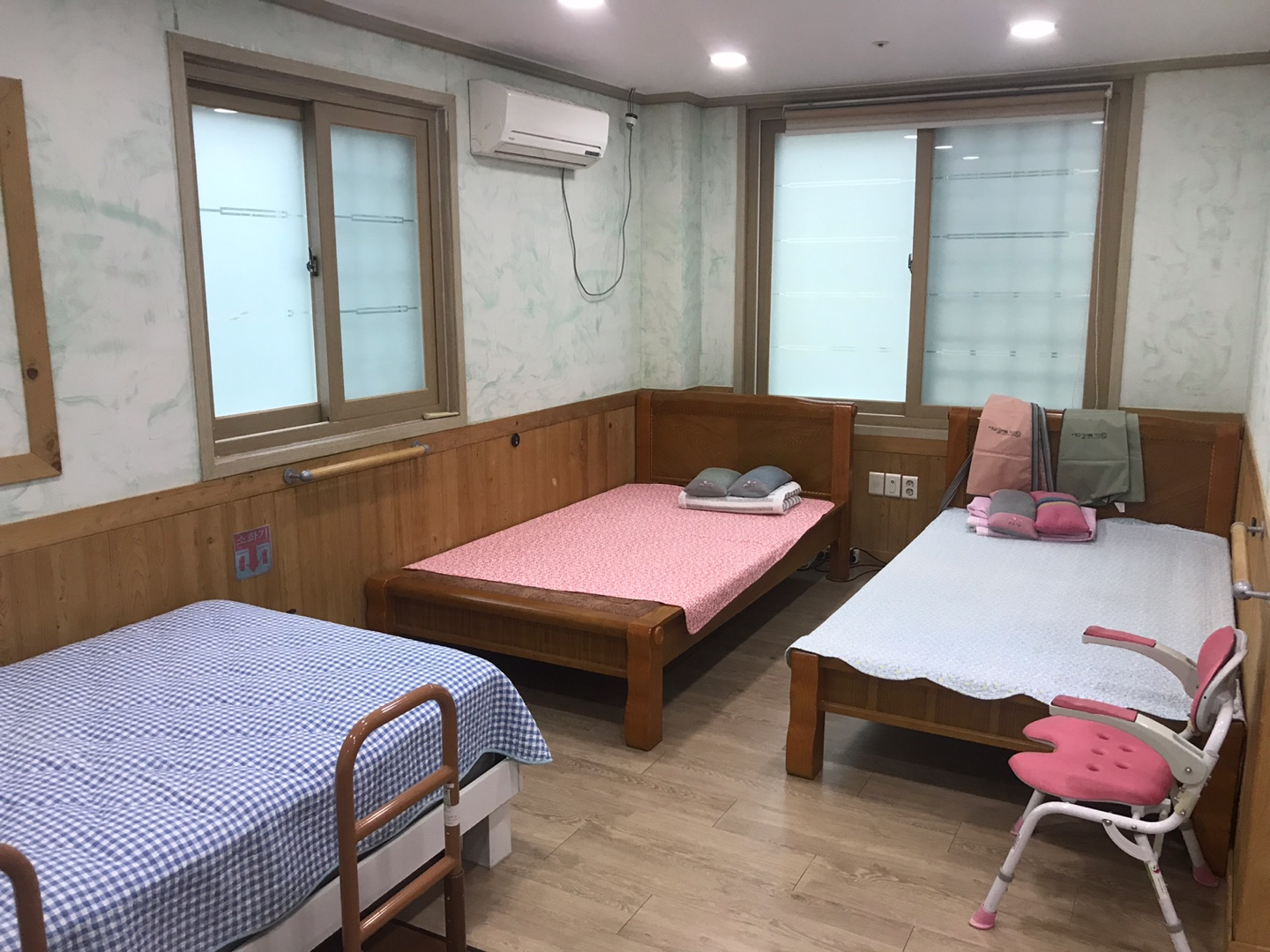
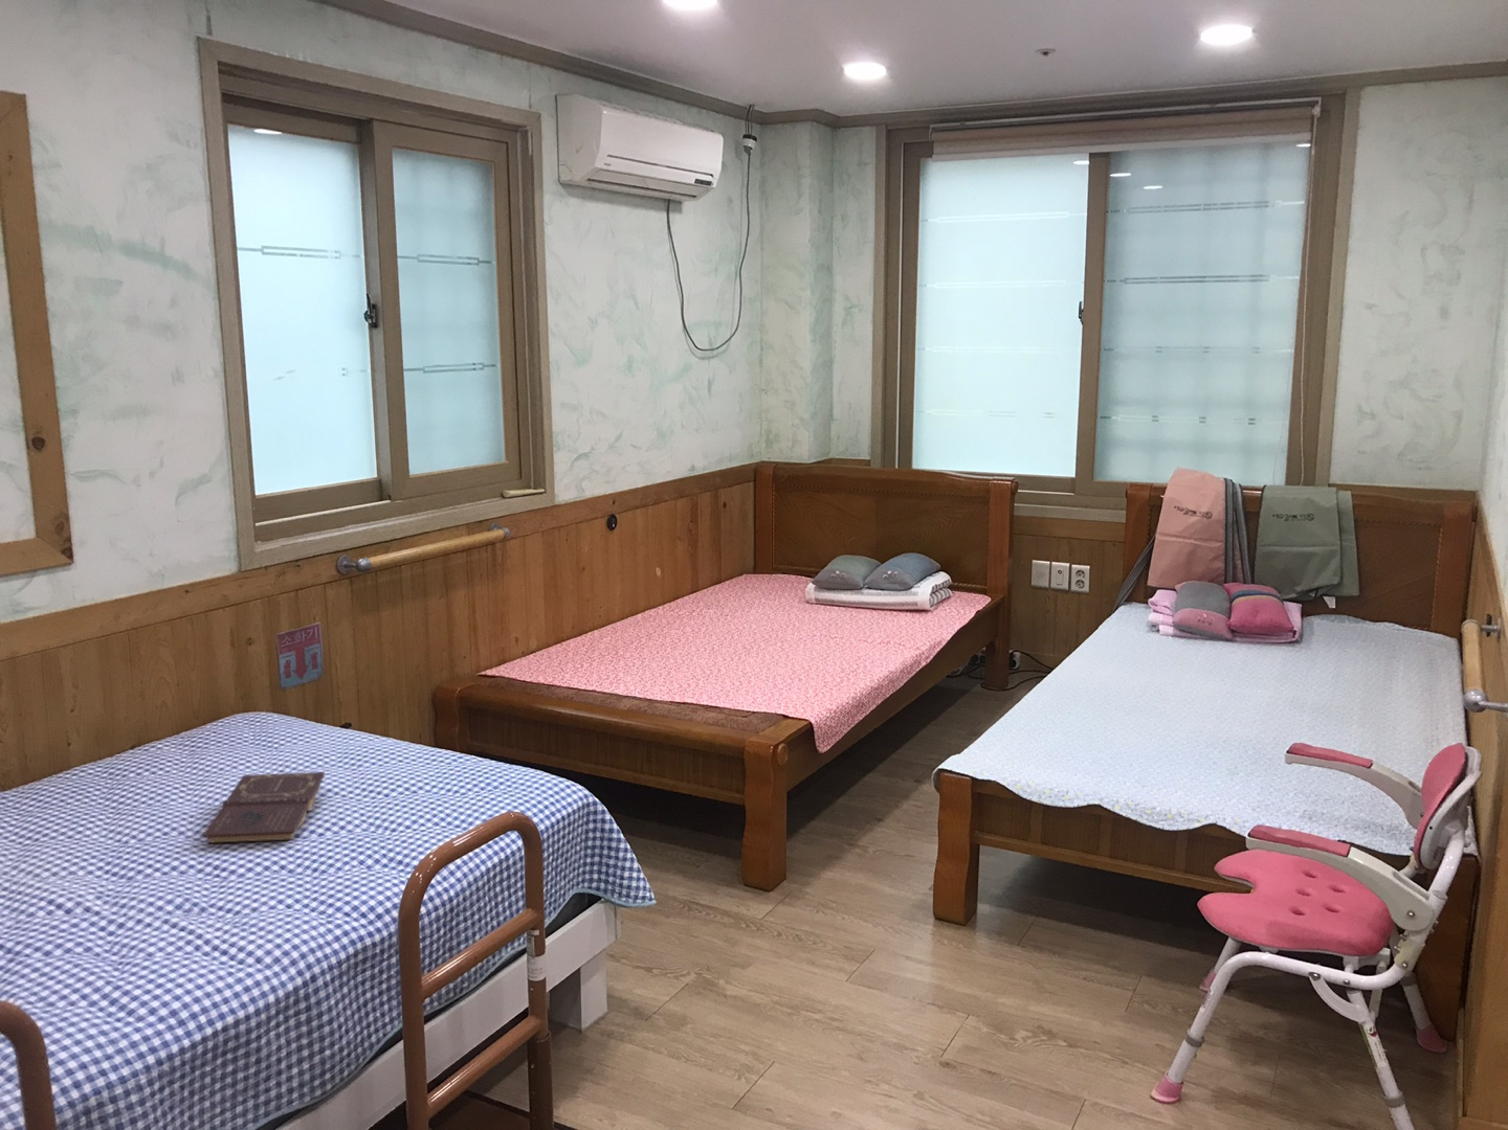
+ book (265, 807)
